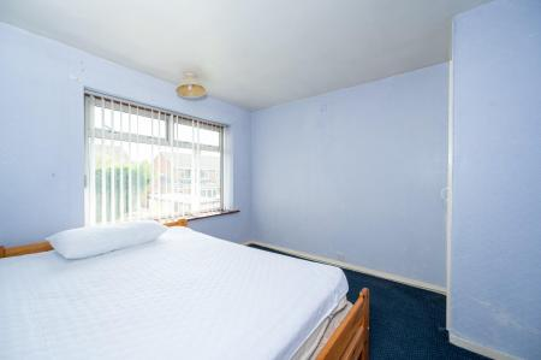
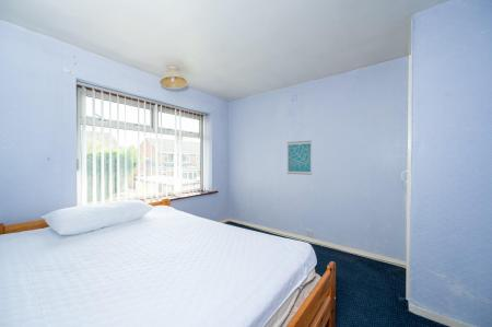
+ wall art (298, 157)
